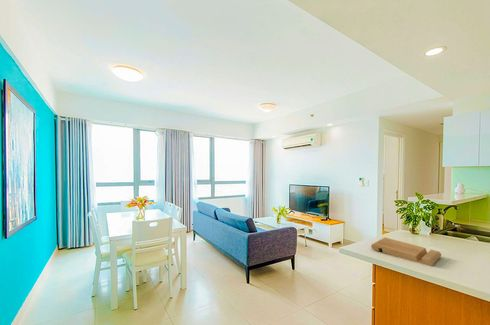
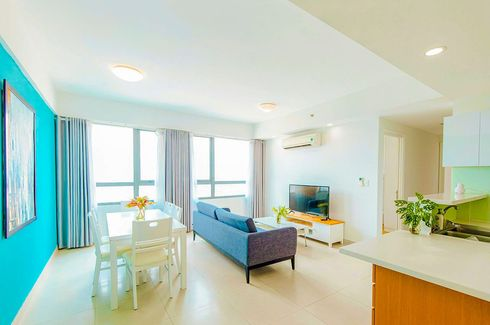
- cutting board (404, 250)
